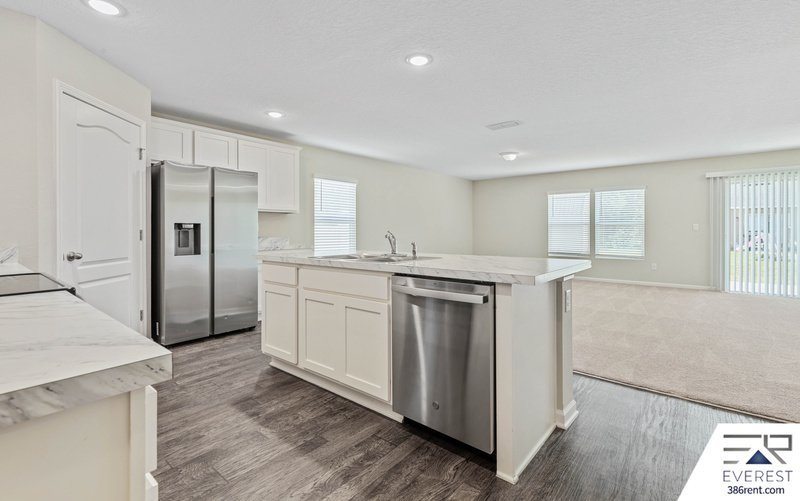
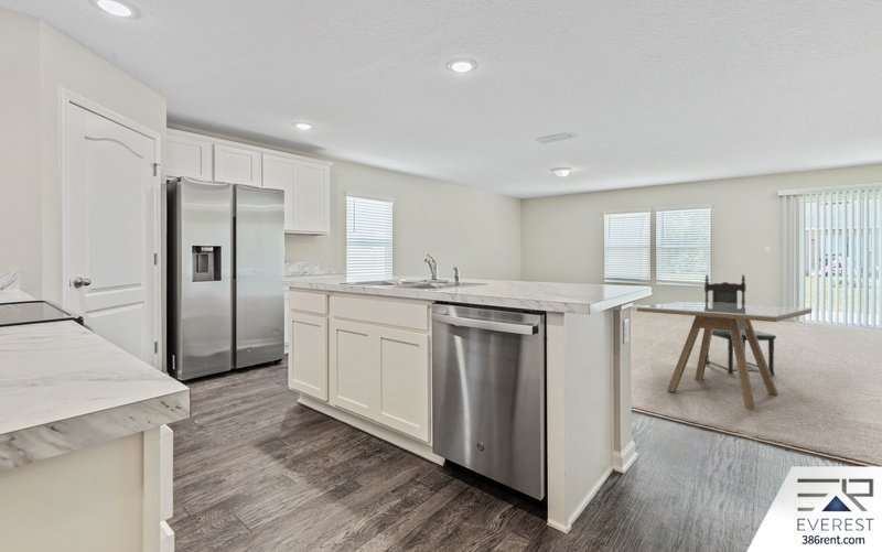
+ dining table (733, 346)
+ dining chair (741, 331)
